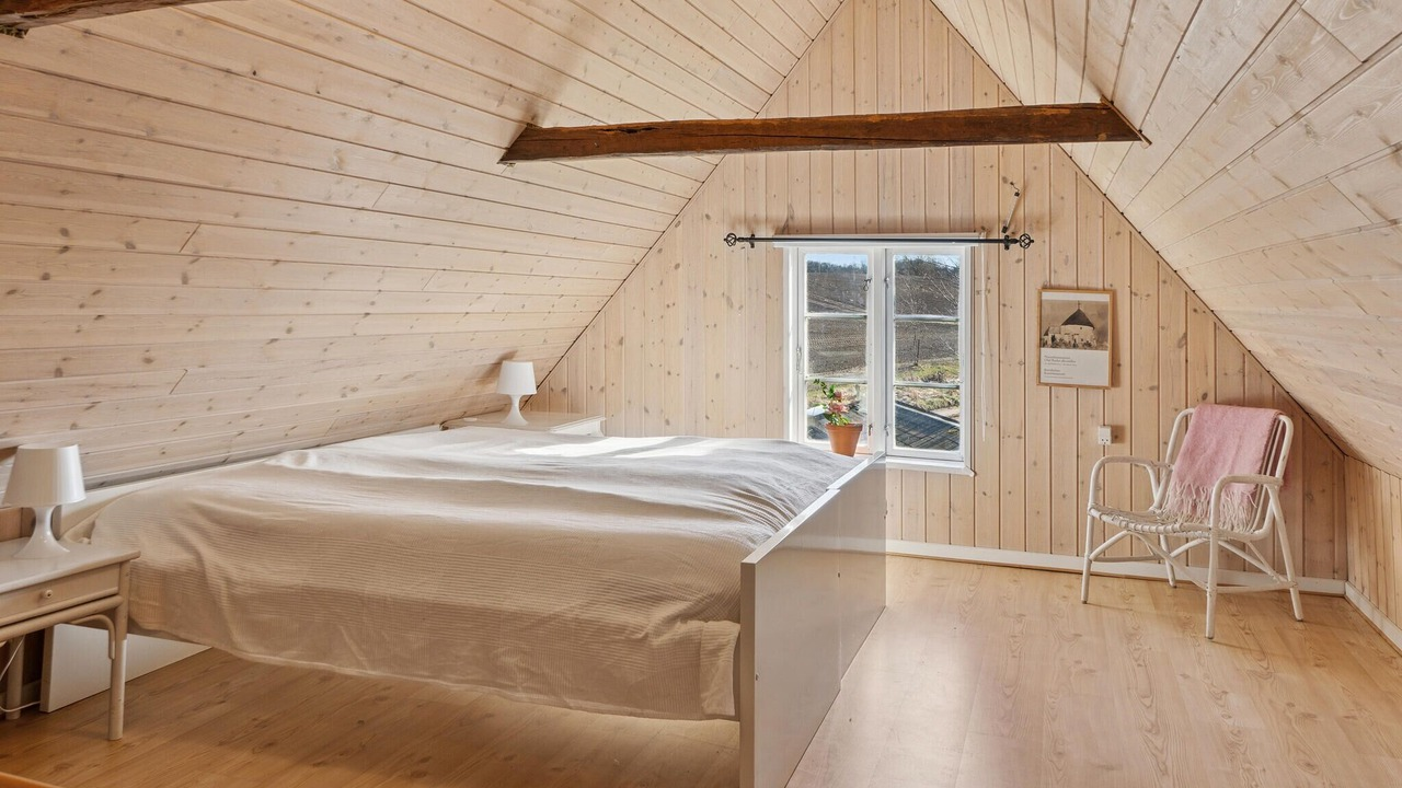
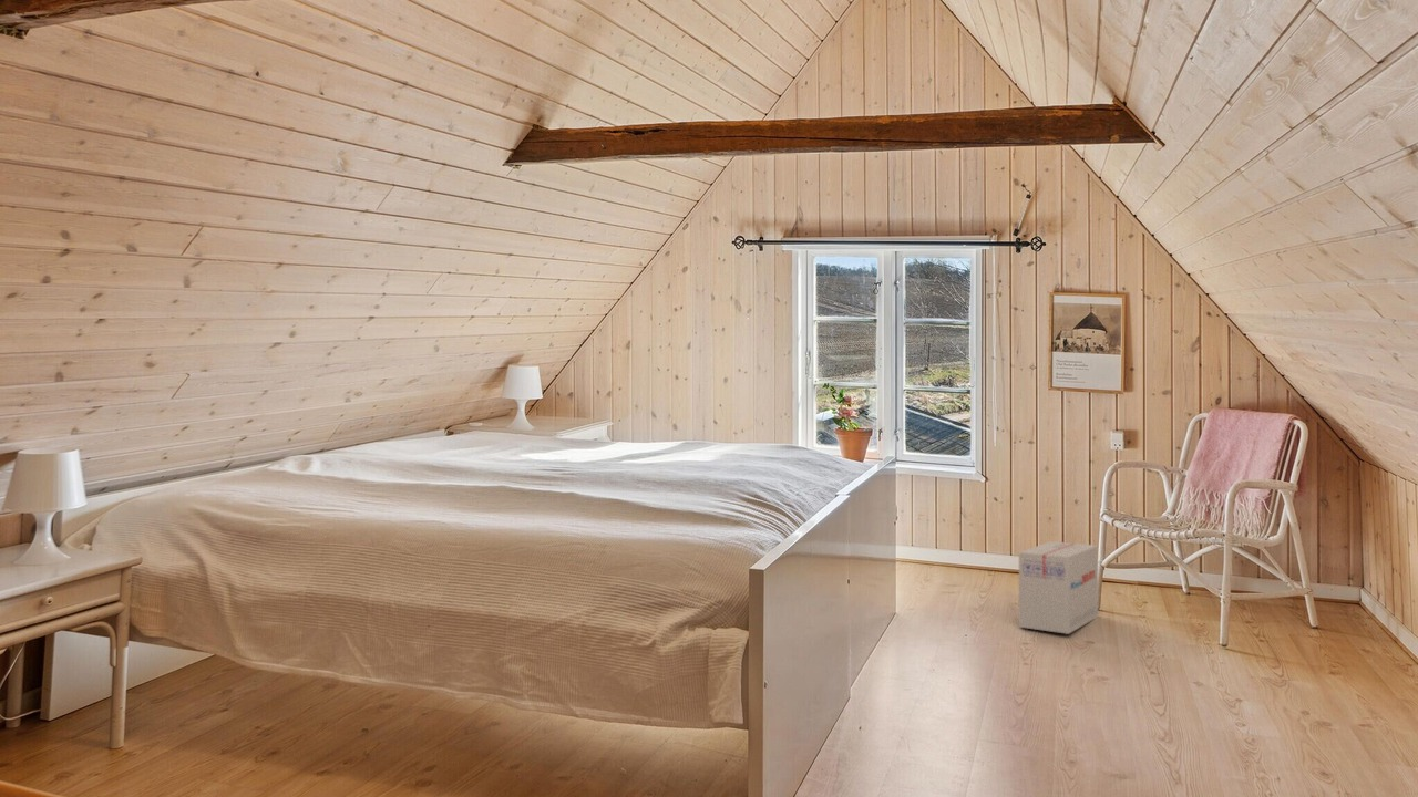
+ cardboard box (1059, 584)
